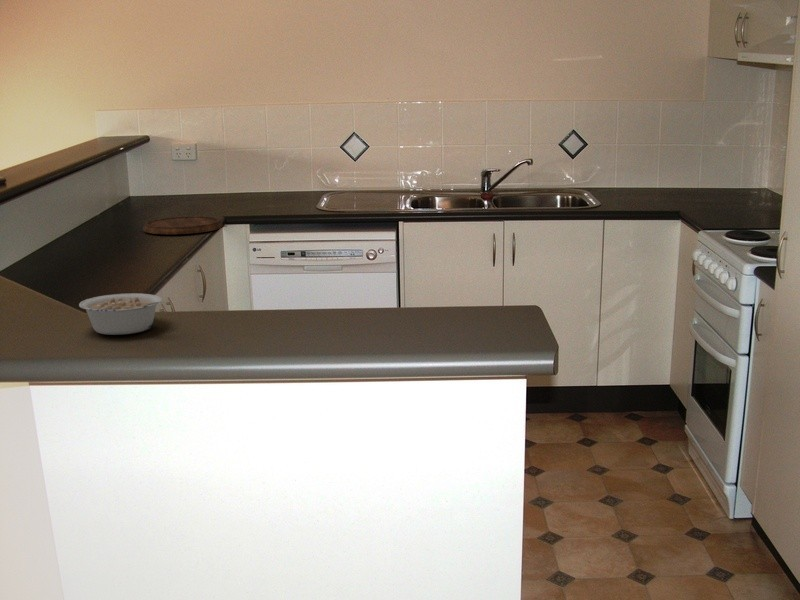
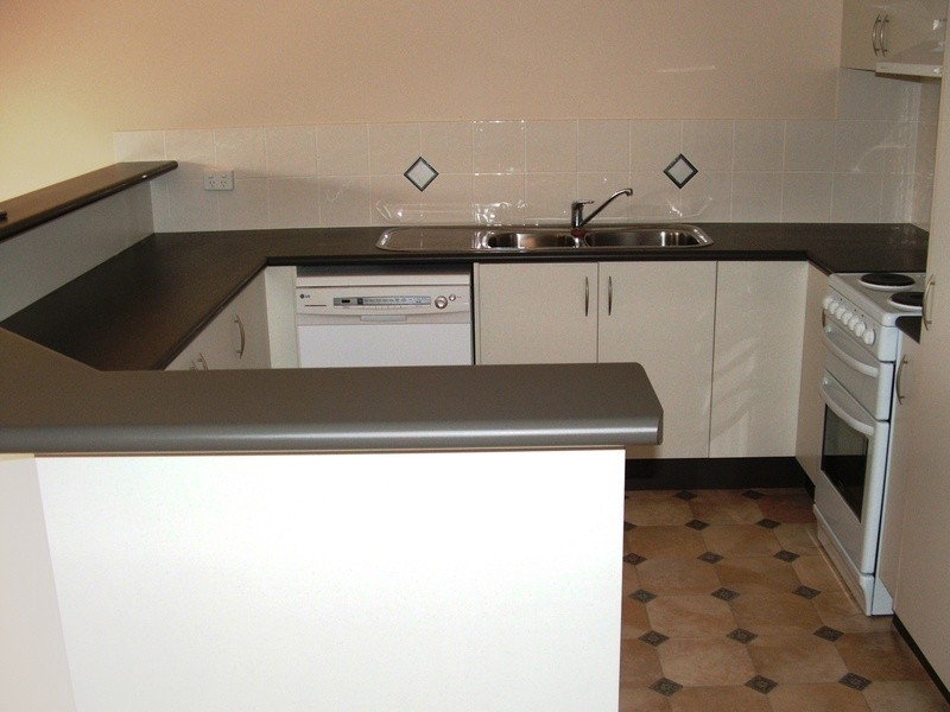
- legume (125, 312)
- cutting board (183, 224)
